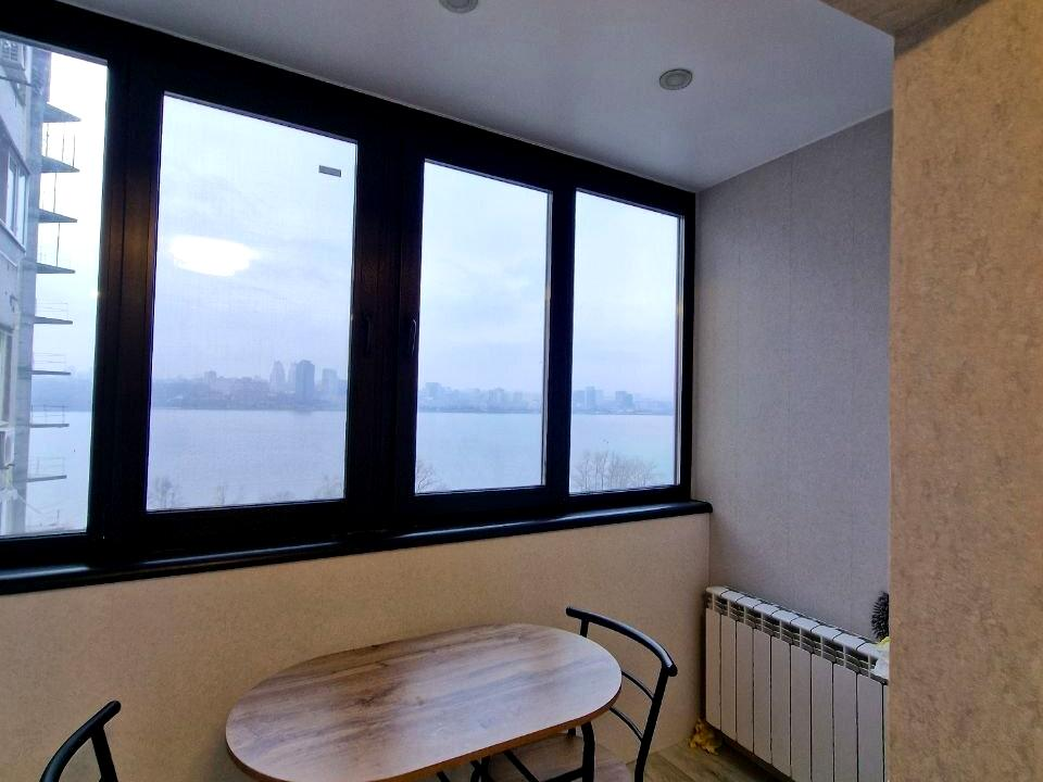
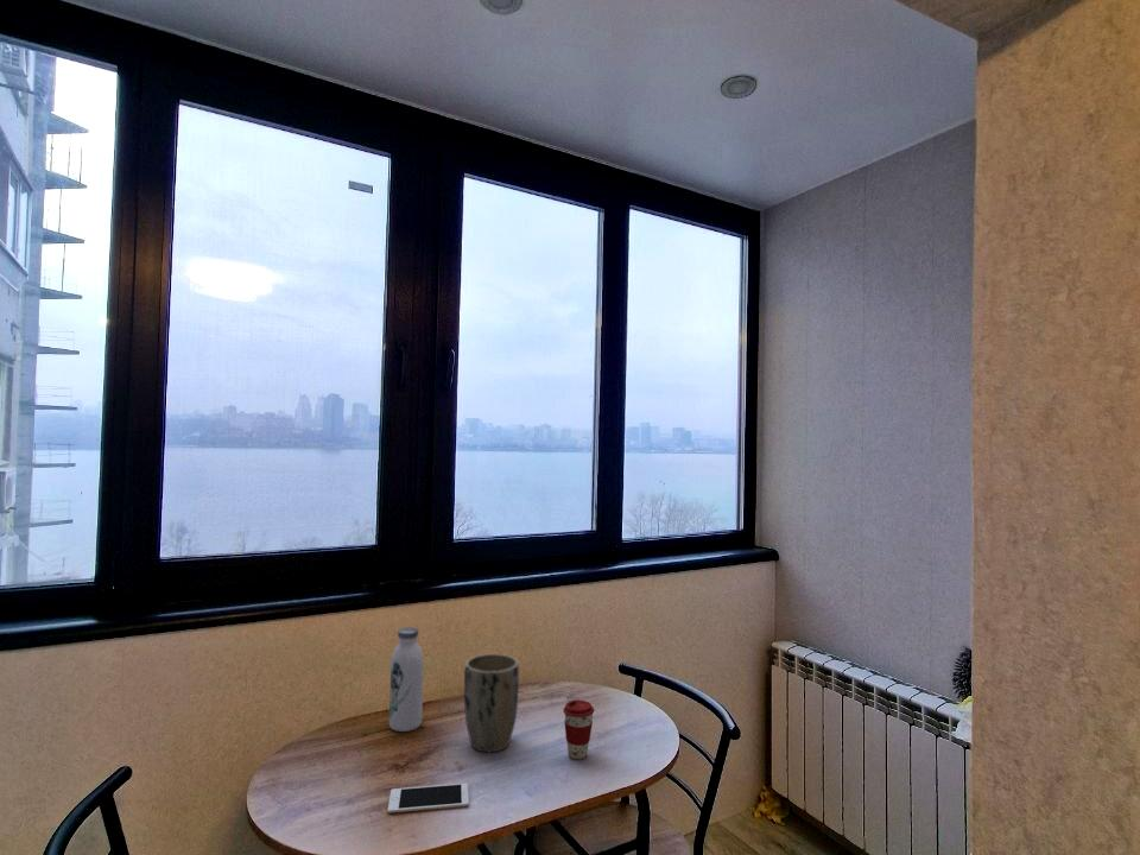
+ cell phone (429, 797)
+ coffee cup (577, 729)
+ water bottle (406, 677)
+ plant pot (490, 702)
